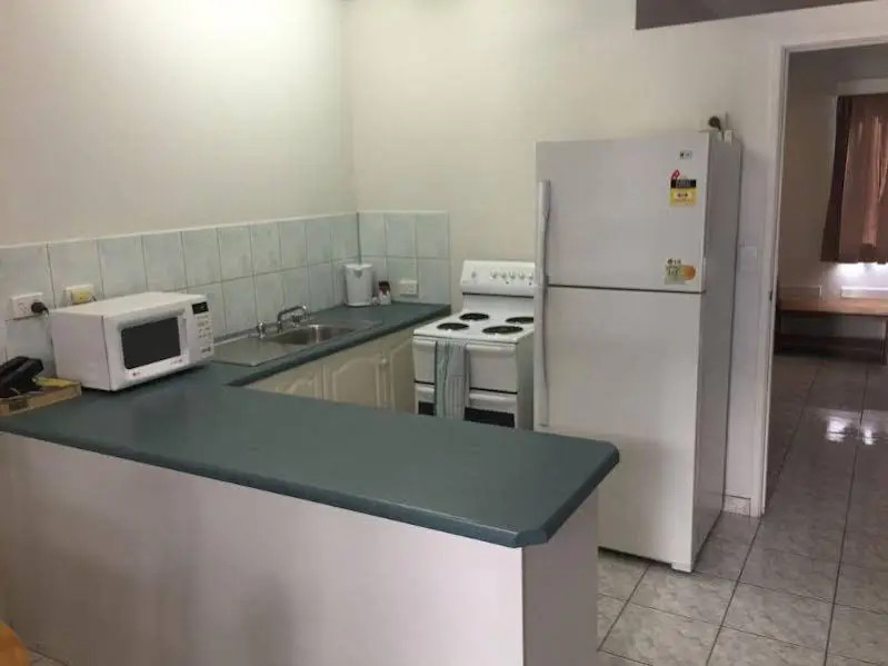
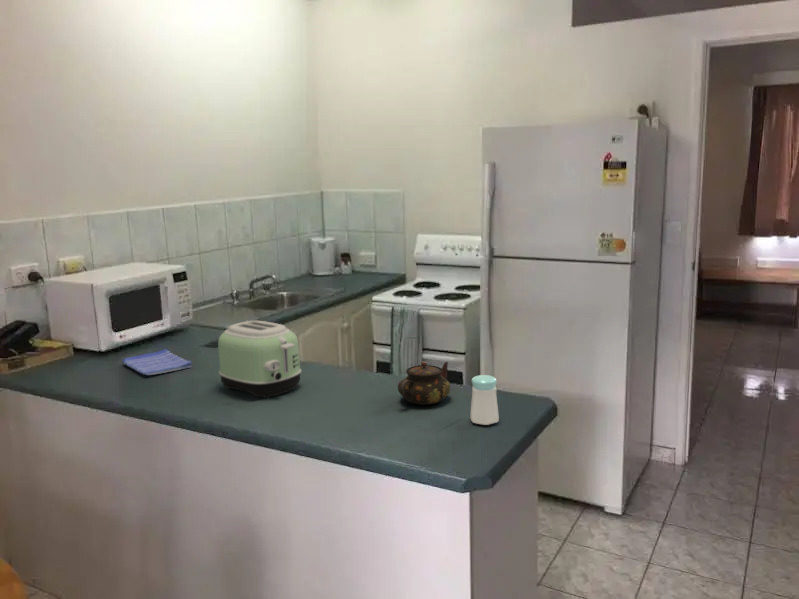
+ teapot (424, 380)
+ salt shaker (484, 399)
+ toaster (261, 357)
+ dish towel (156, 361)
